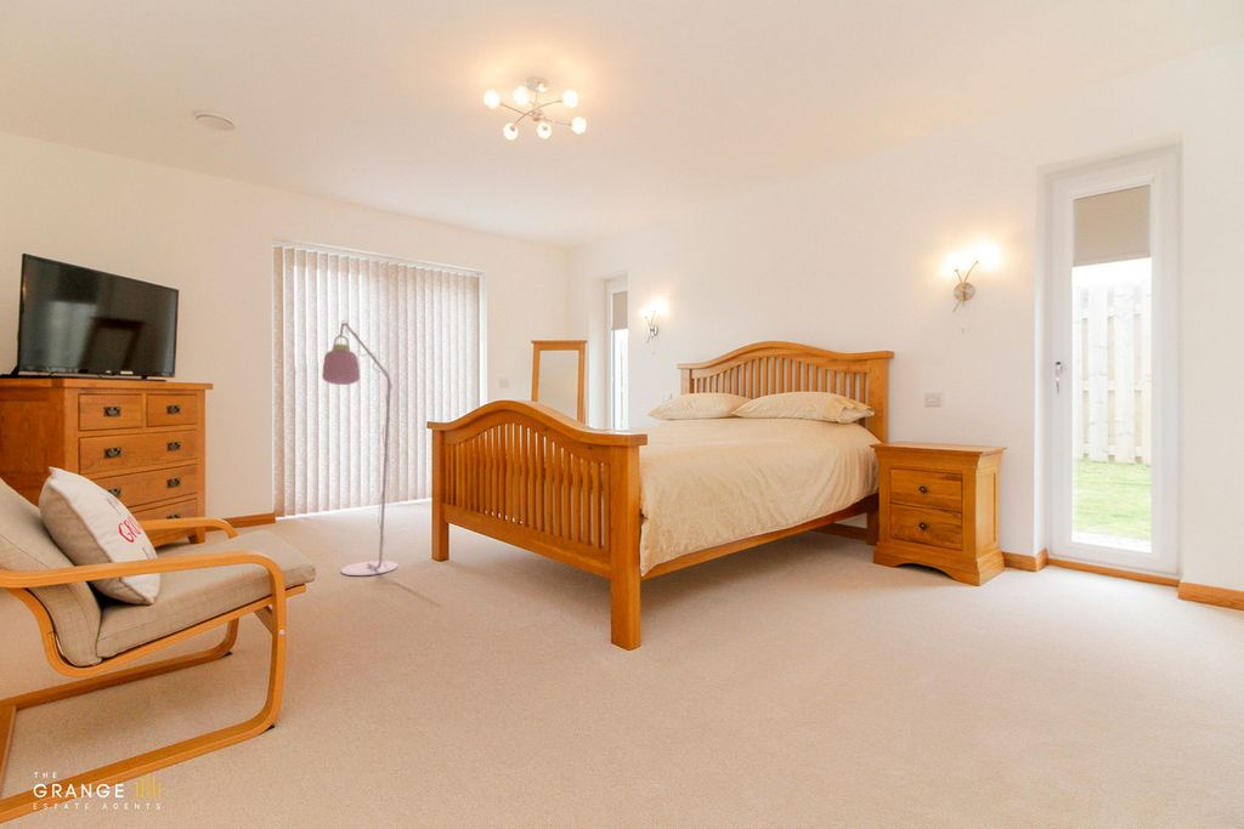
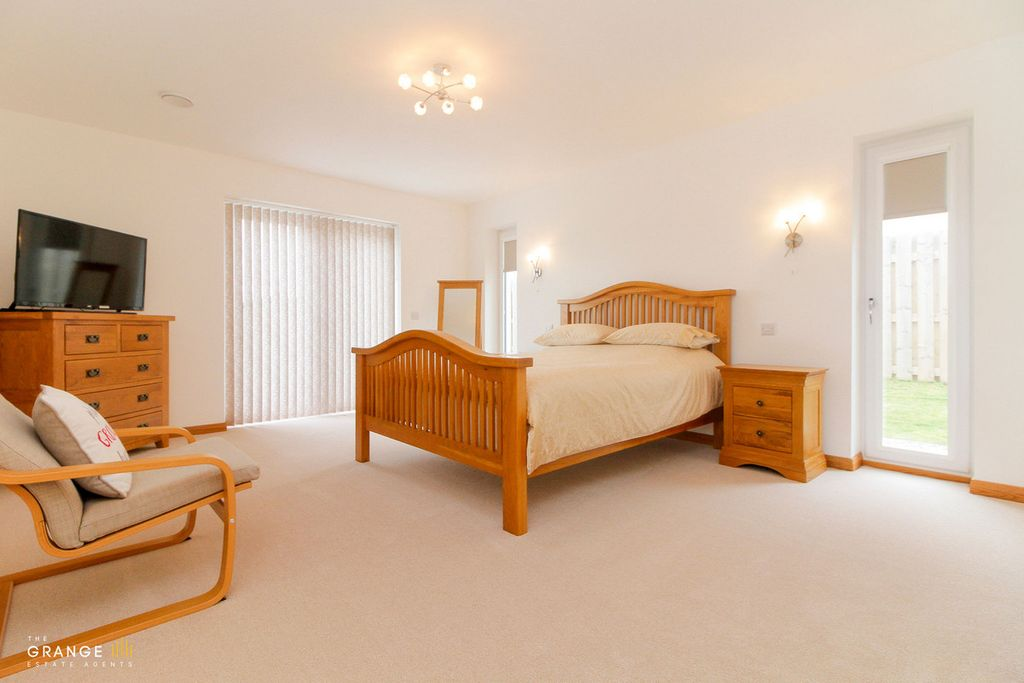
- floor lamp (383, 439)
